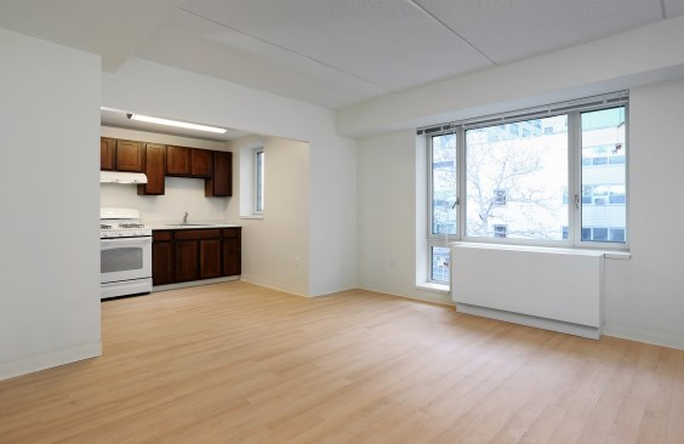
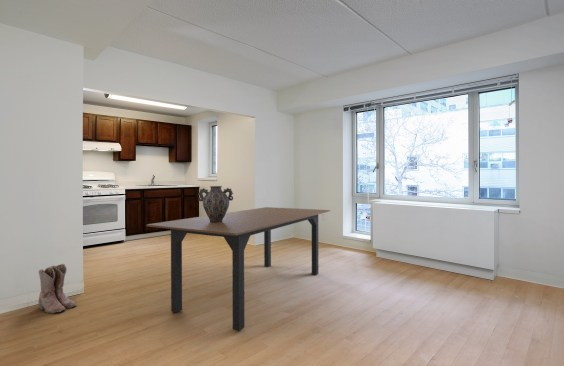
+ ceramic jug (216, 203)
+ boots (57, 286)
+ dining table (264, 252)
